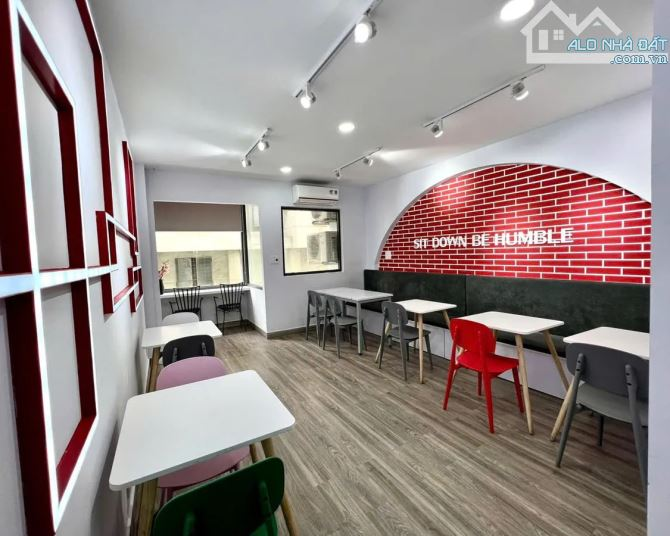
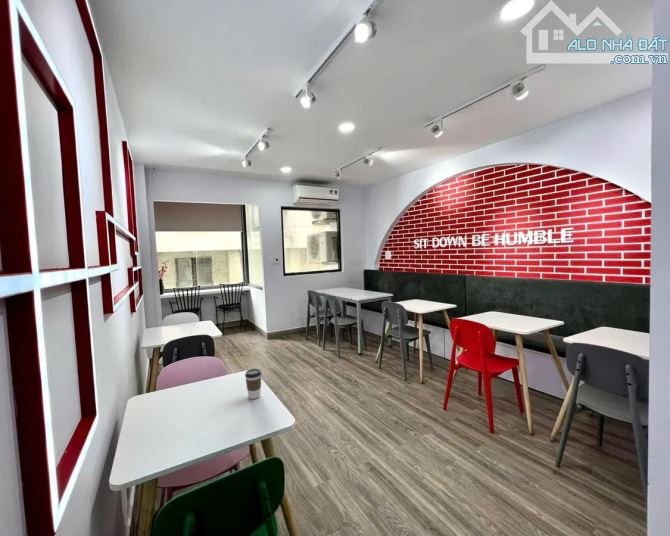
+ coffee cup (253, 383)
